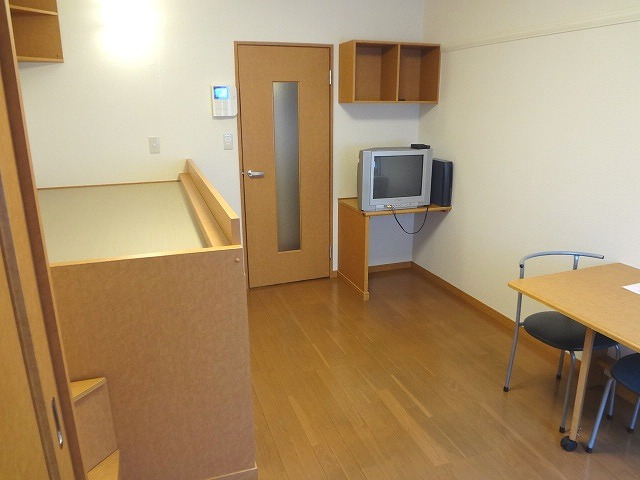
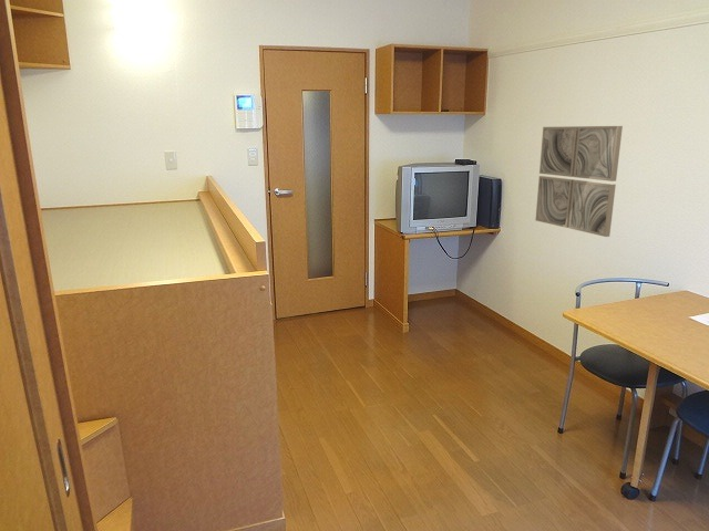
+ wall art (574, 179)
